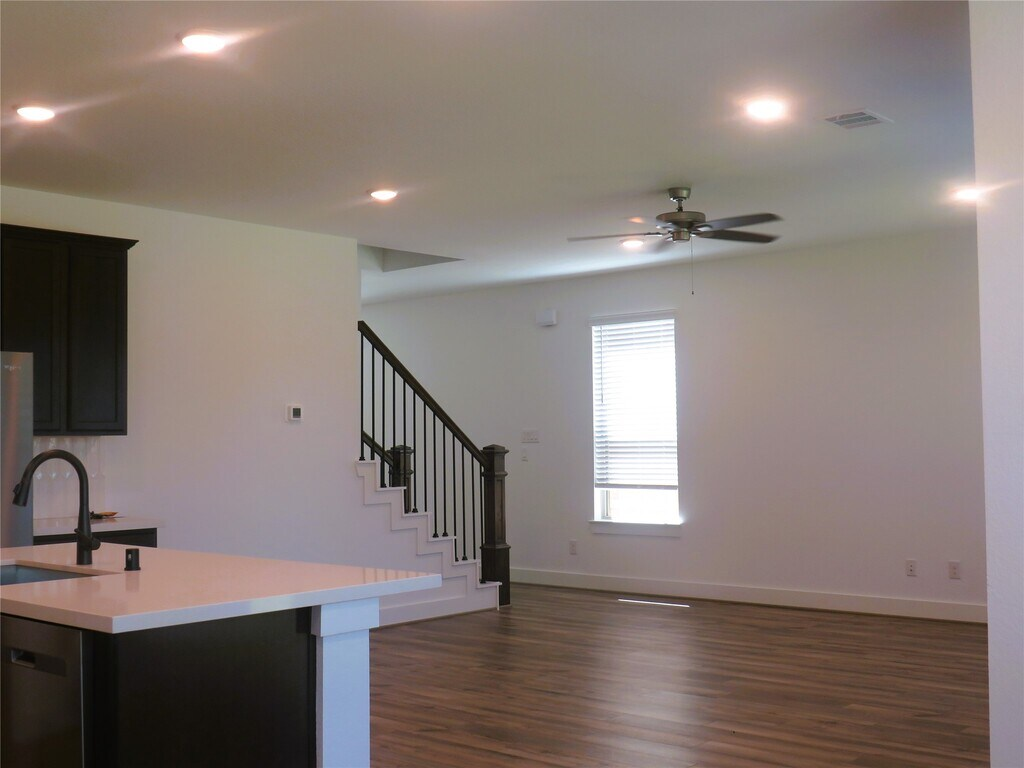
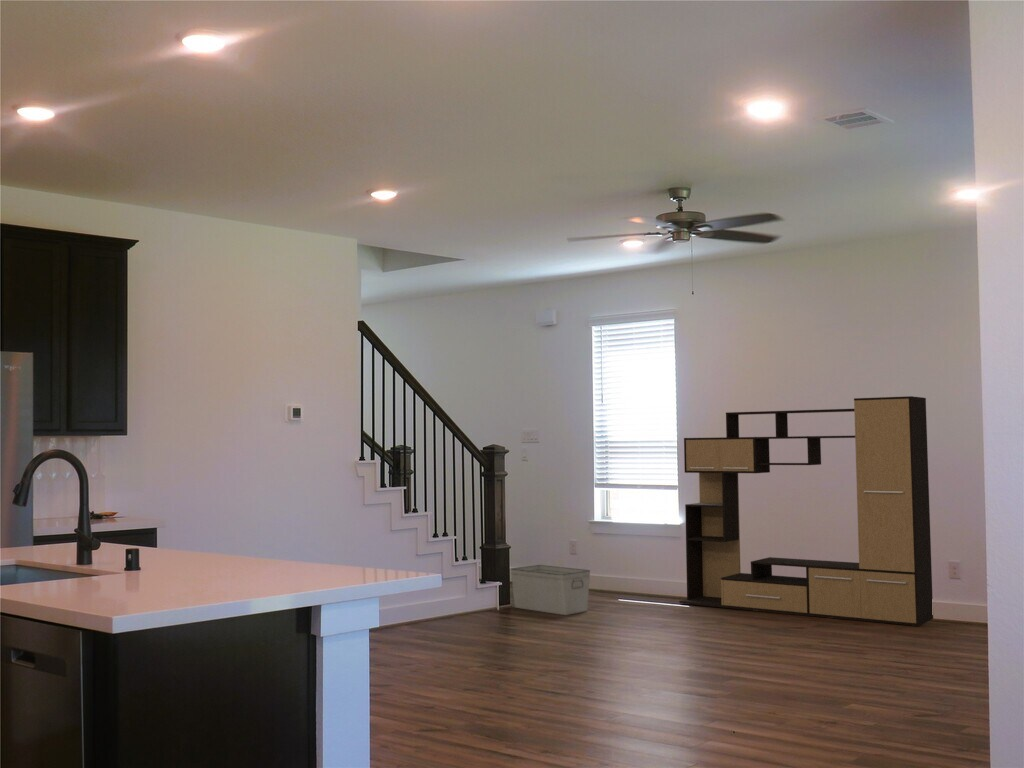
+ media console (796, 464)
+ storage bin (550, 589)
